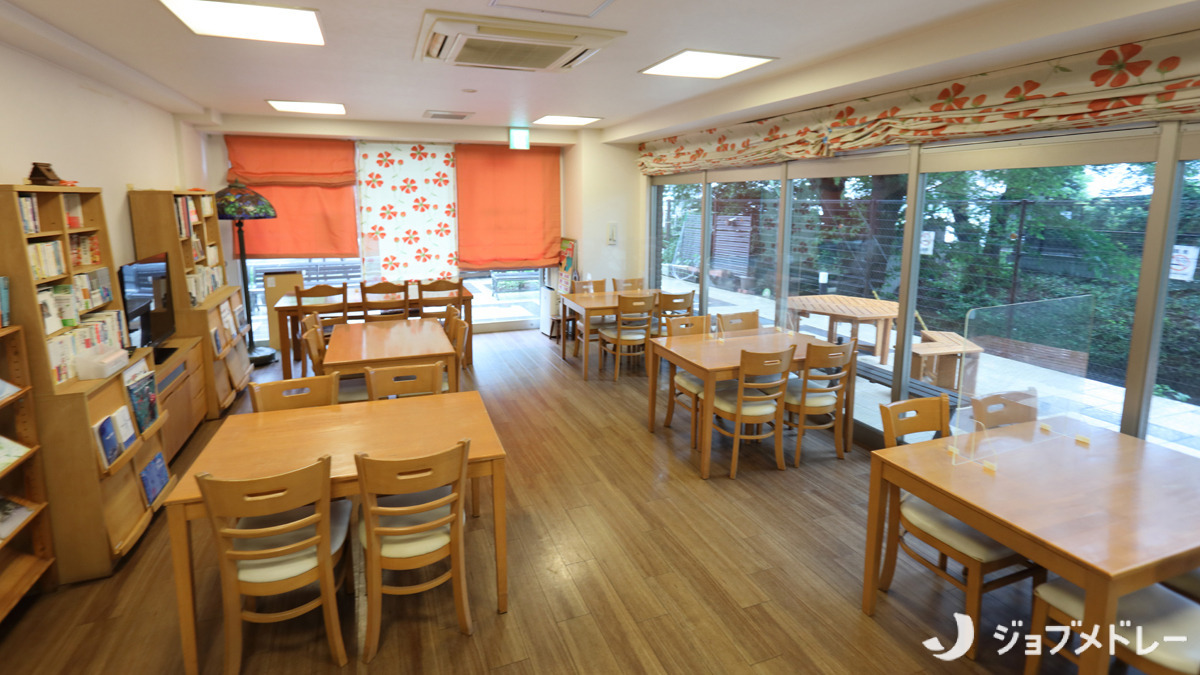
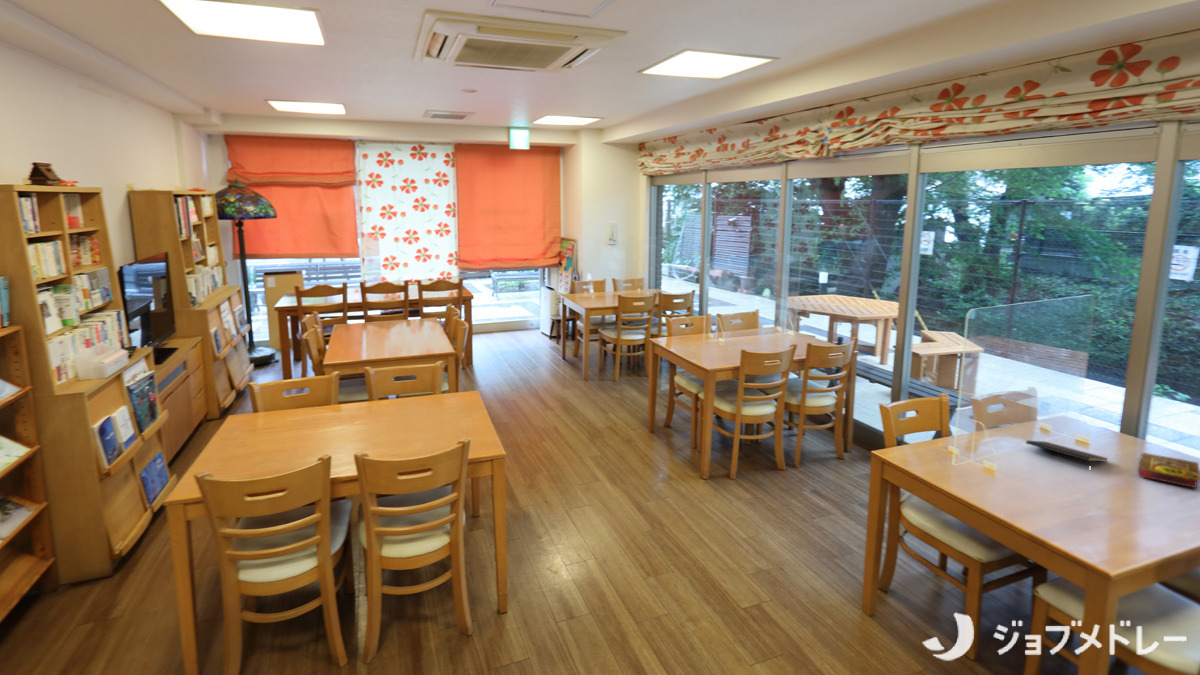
+ notepad (1066, 450)
+ book (1168, 469)
